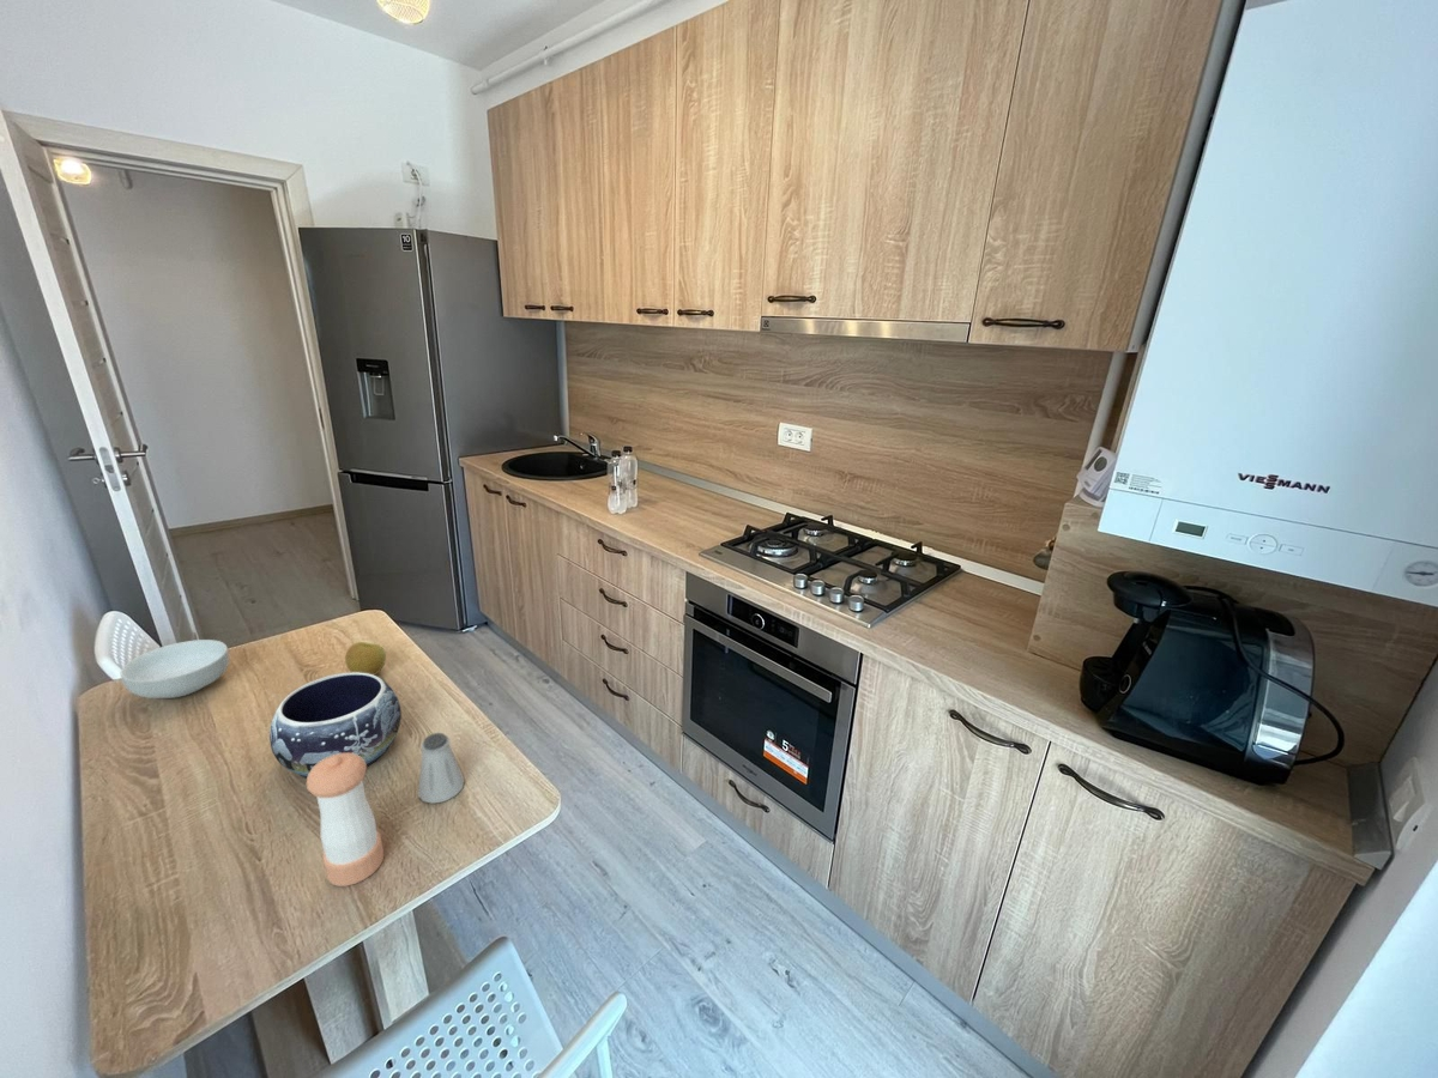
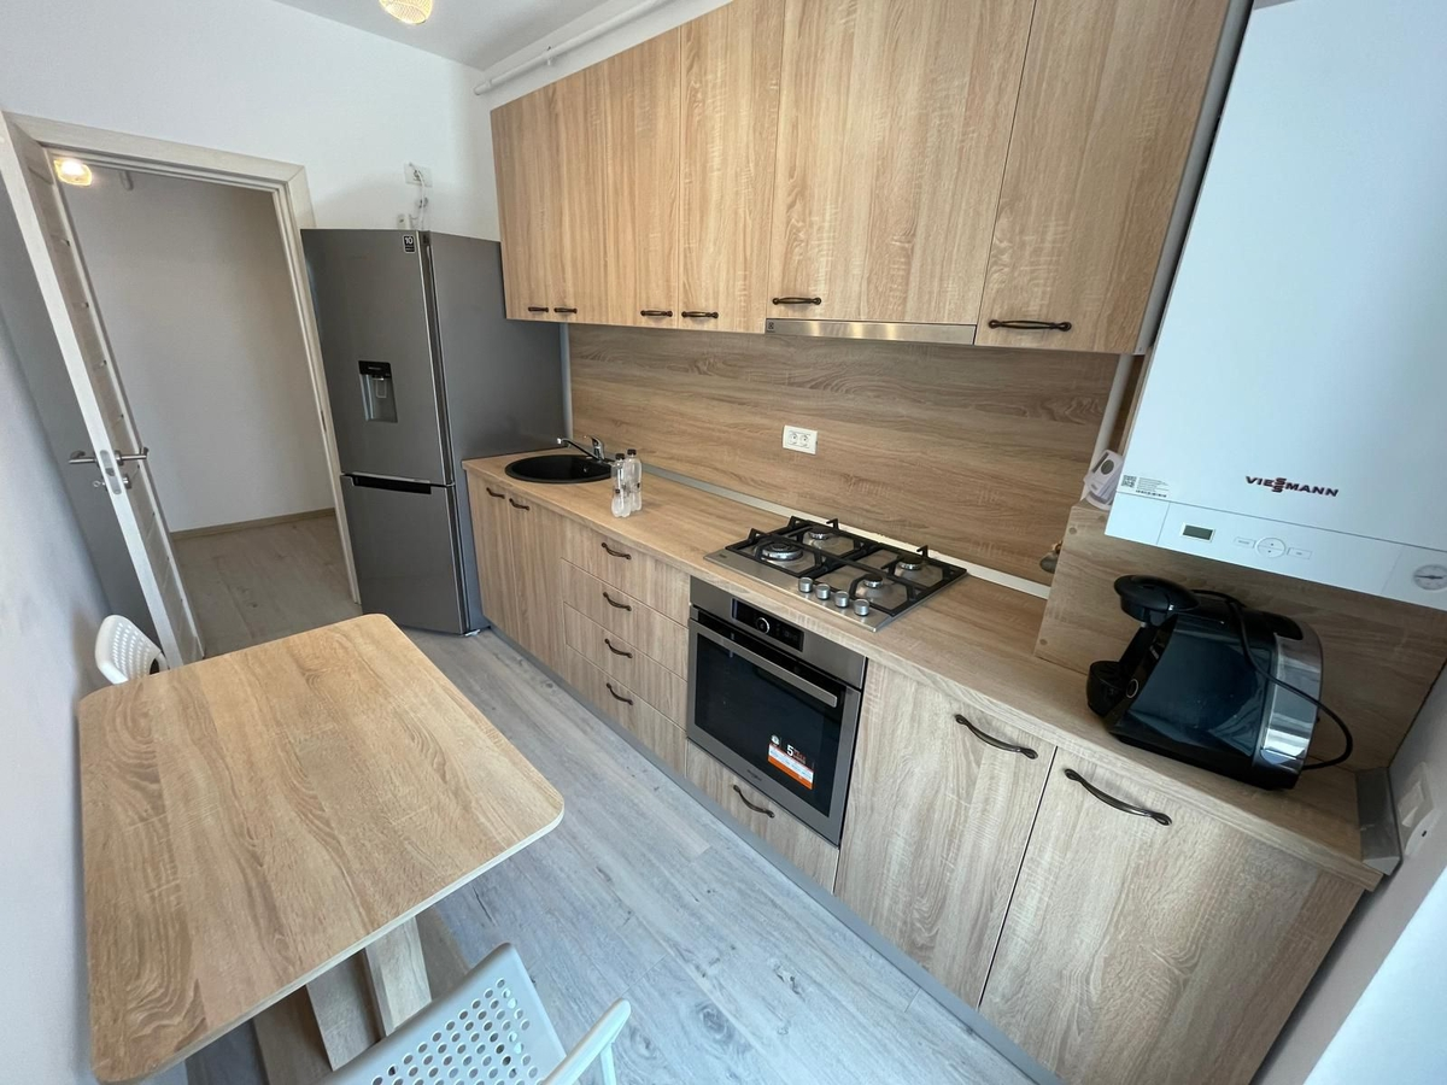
- cereal bowl (180, 672)
- decorative bowl (338, 723)
- pepper shaker (345, 813)
- apple (365, 660)
- saltshaker (437, 763)
